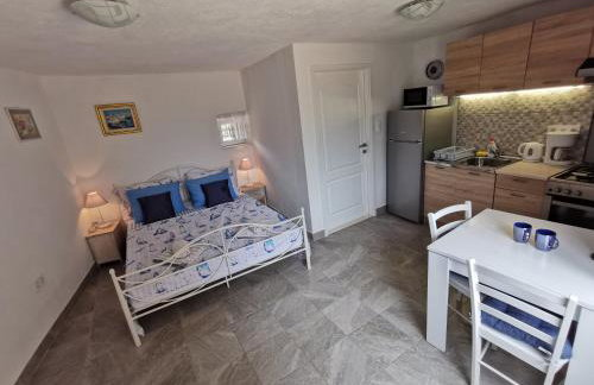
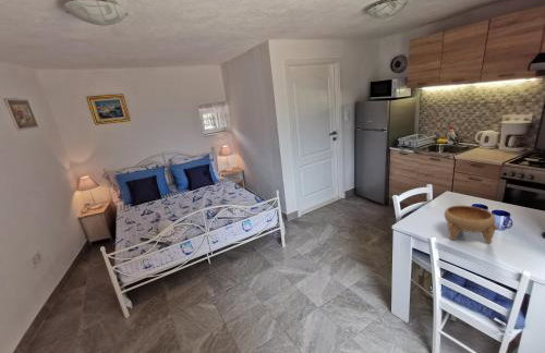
+ bowl (469, 224)
